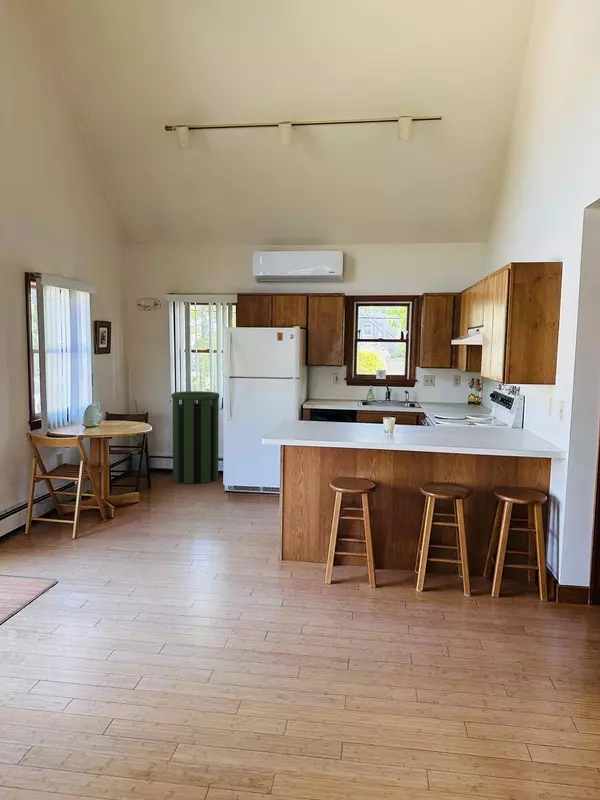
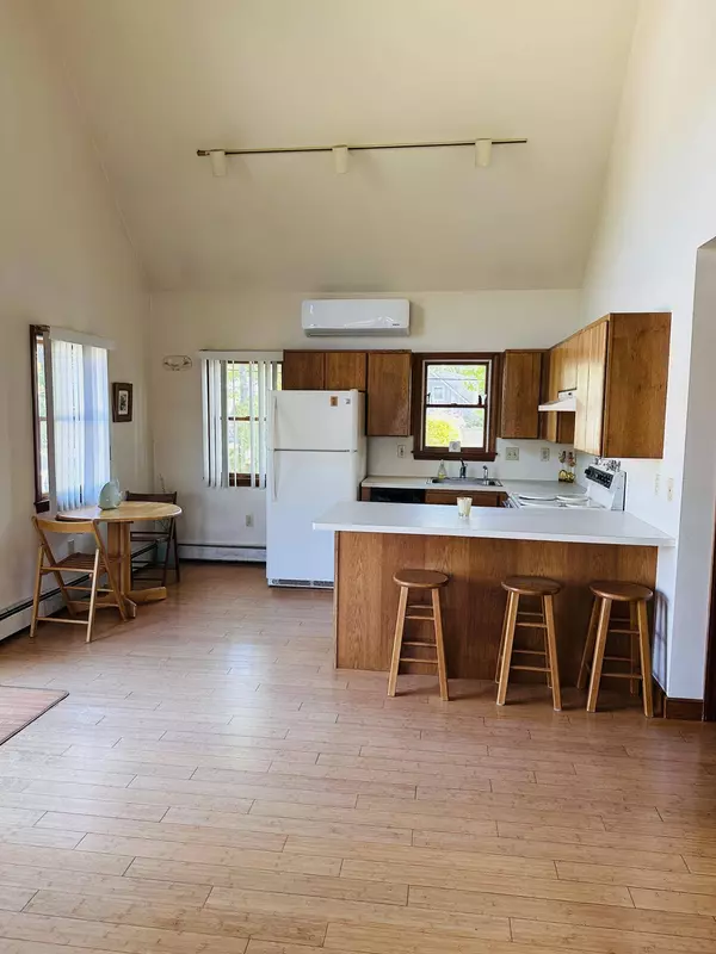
- trash can (195, 435)
